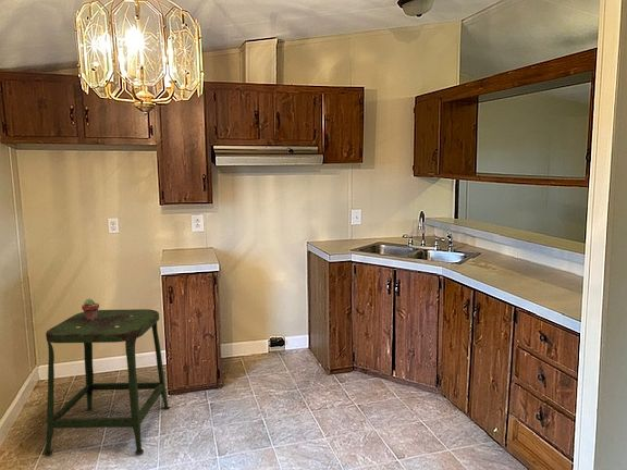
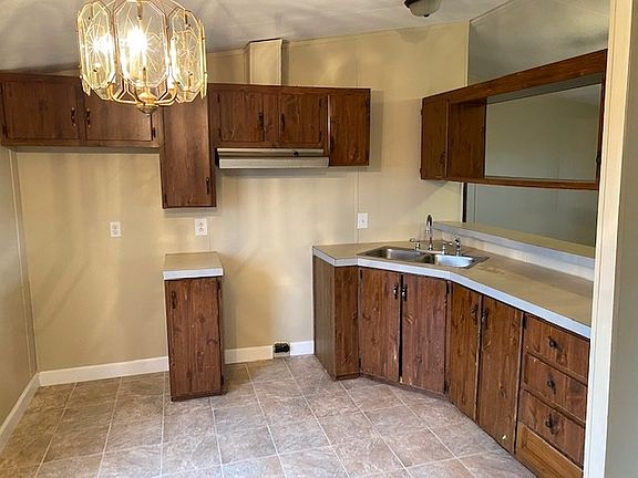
- potted succulent (90, 308)
- stool (109, 383)
